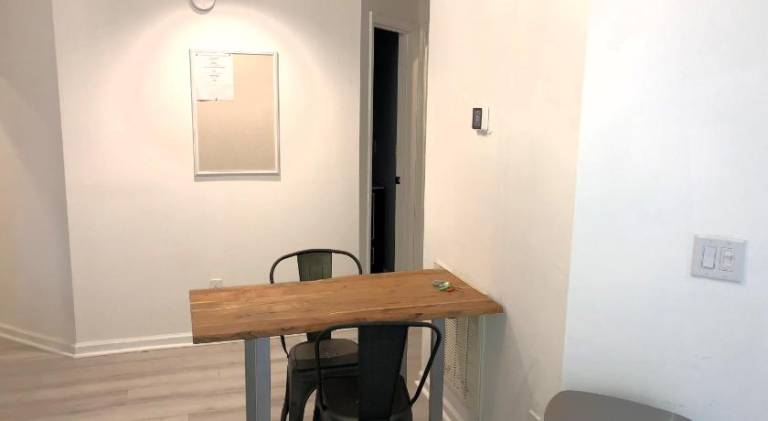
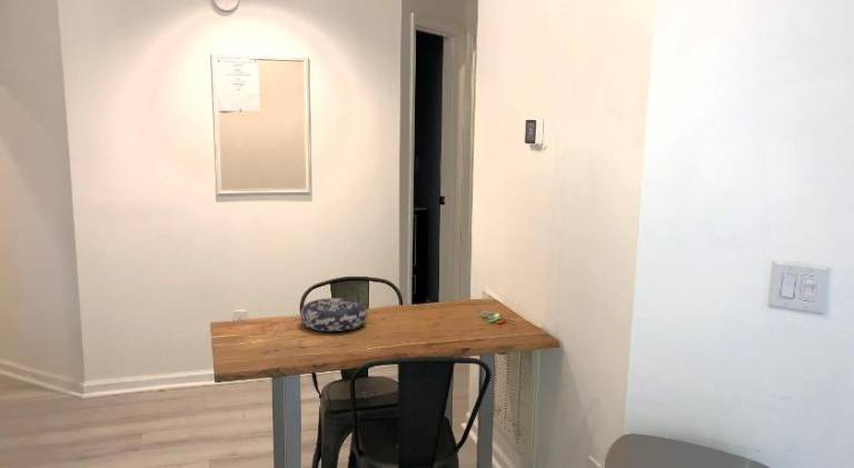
+ decorative bowl (334, 315)
